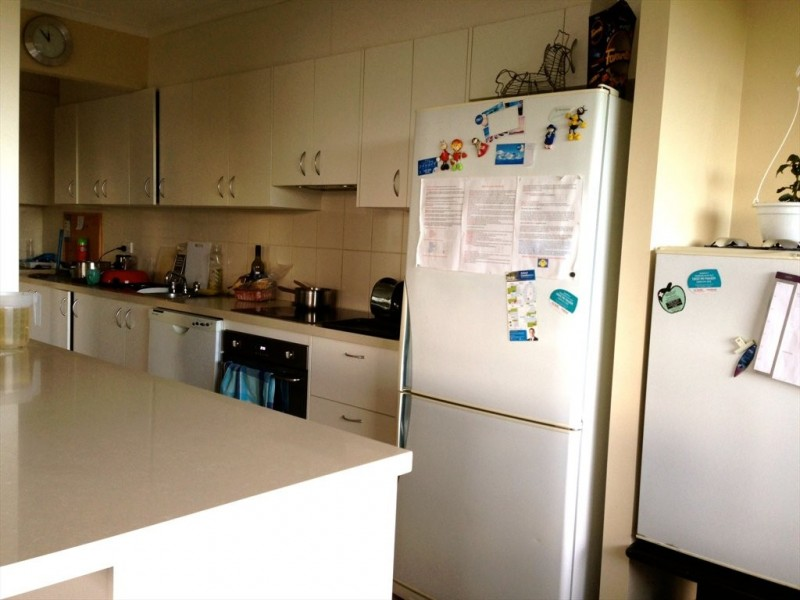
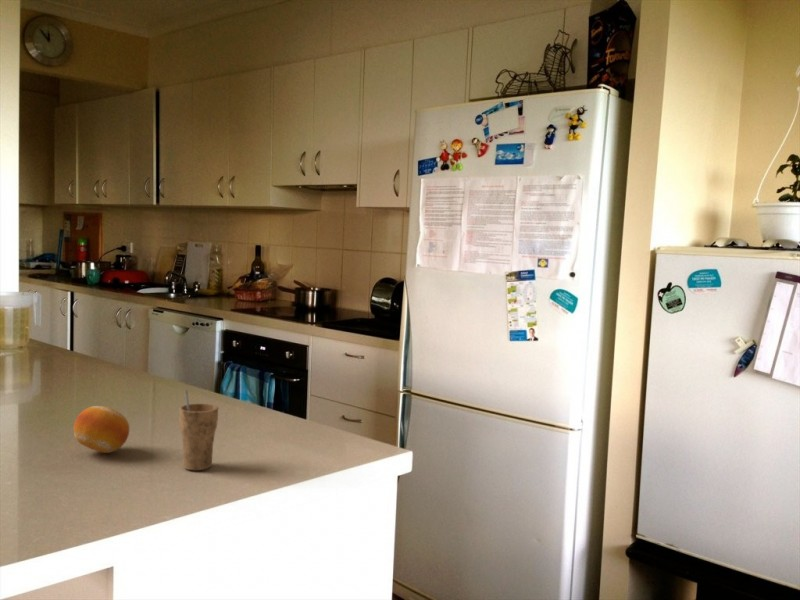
+ cup (198, 429)
+ fruit (101, 429)
